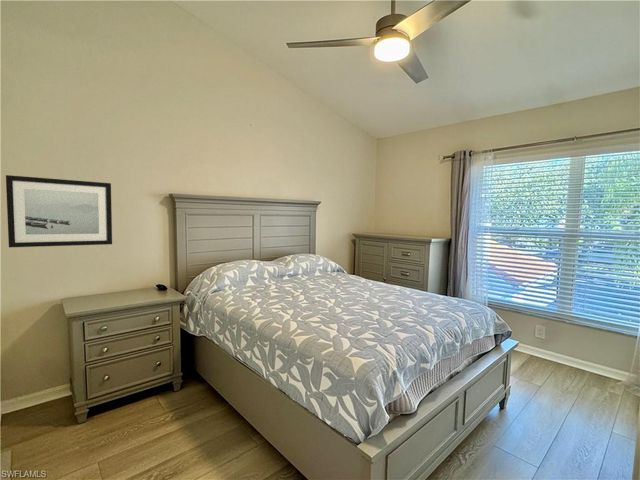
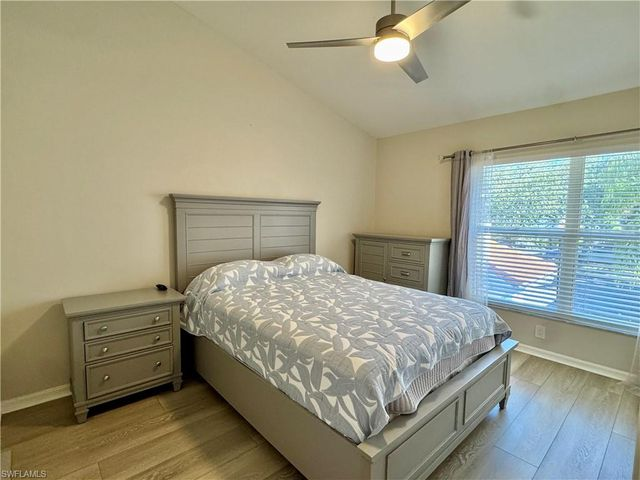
- wall art (63, 212)
